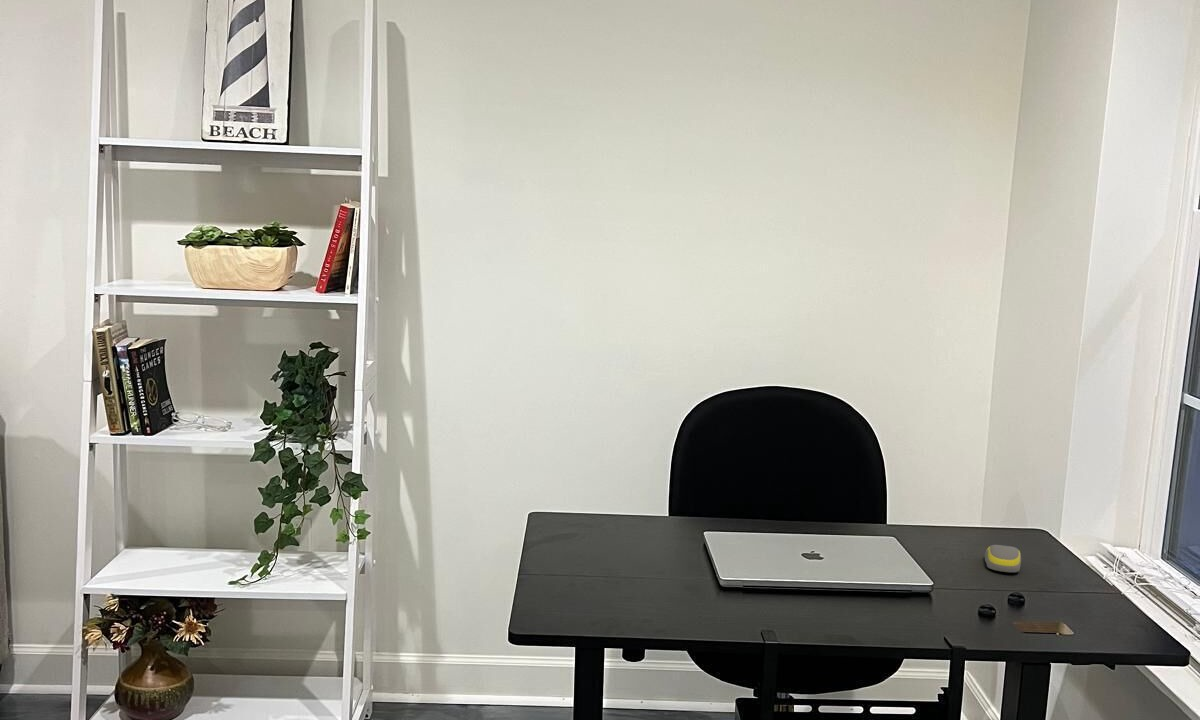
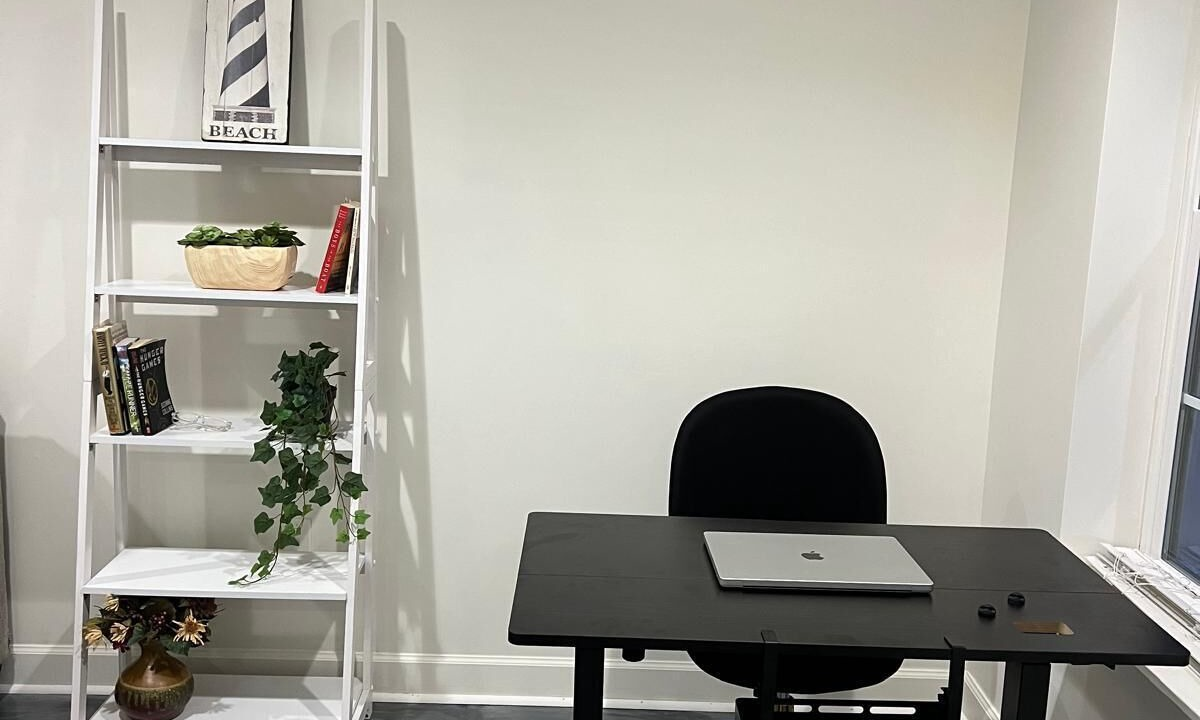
- computer mouse (1003, 555)
